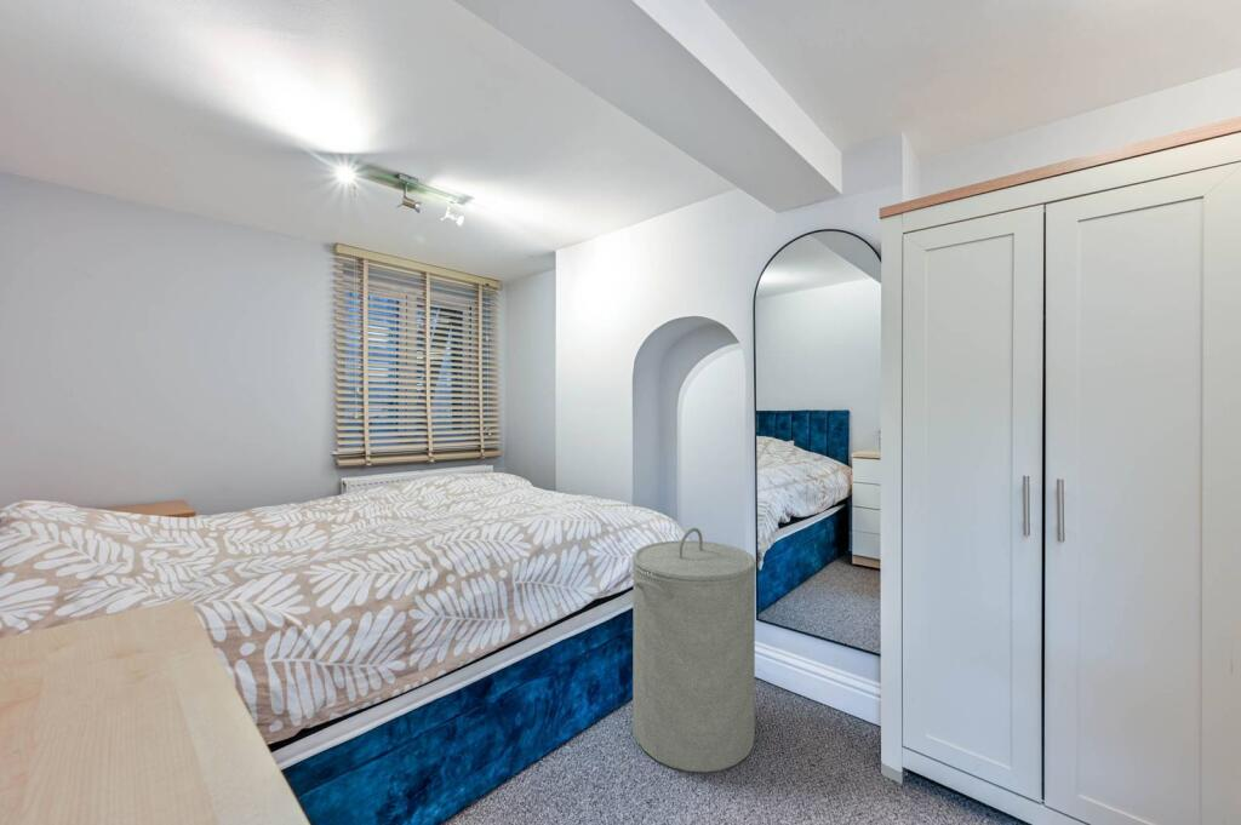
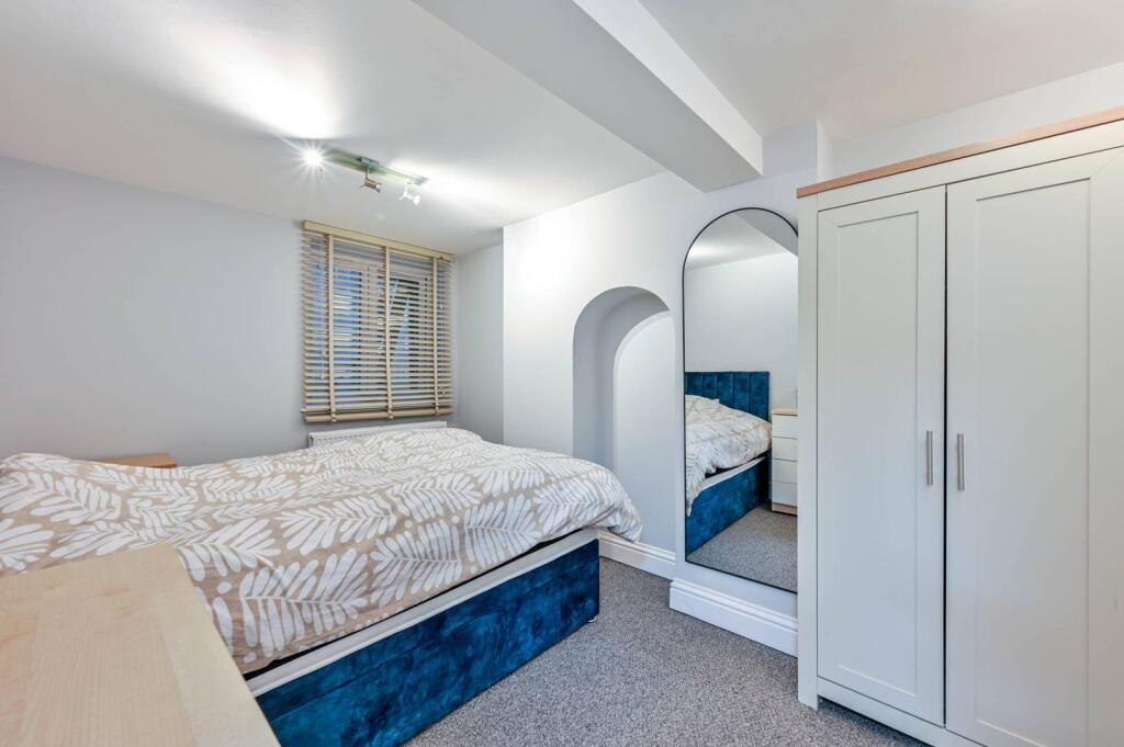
- laundry hamper (692, 629)
